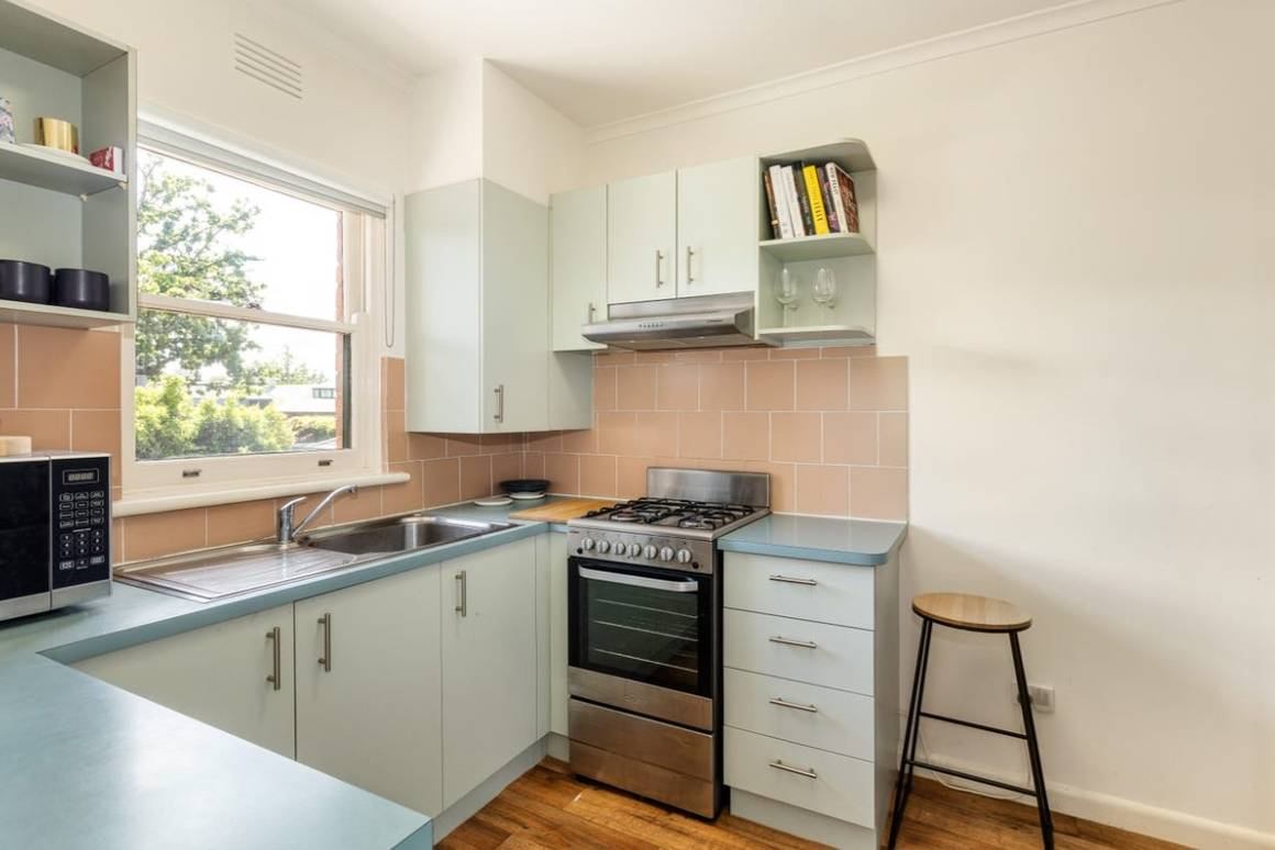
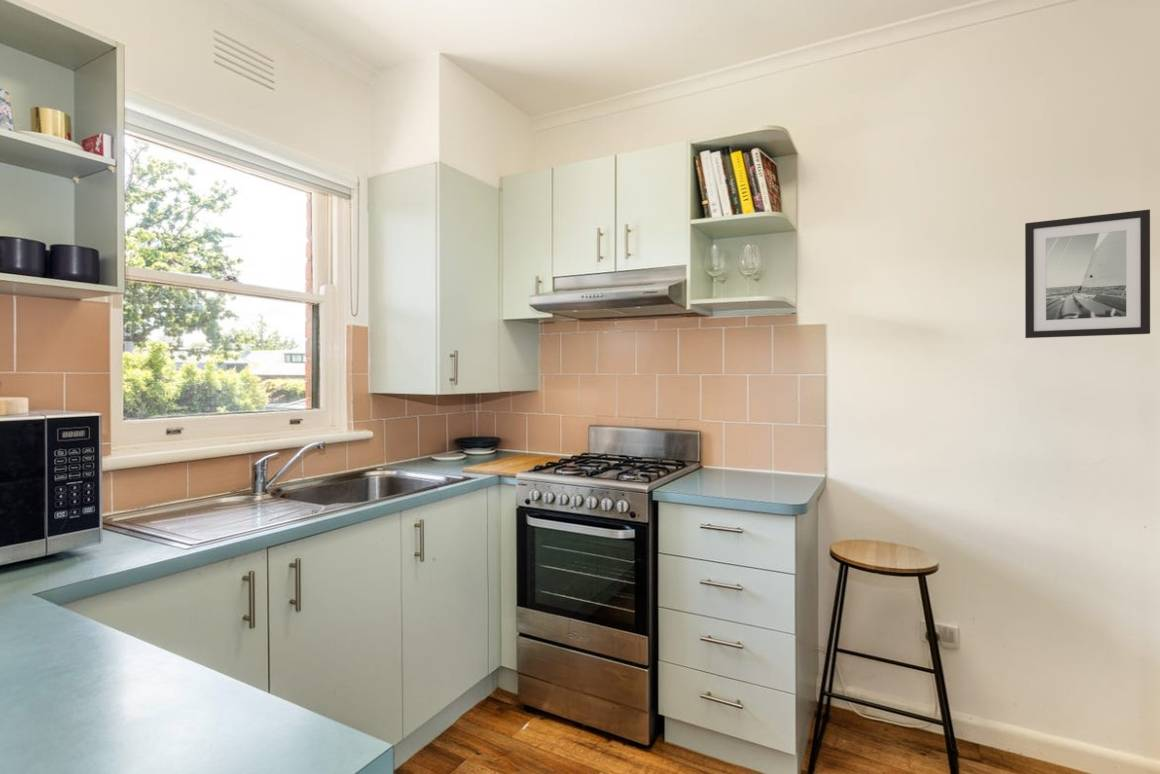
+ wall art (1085, 276)
